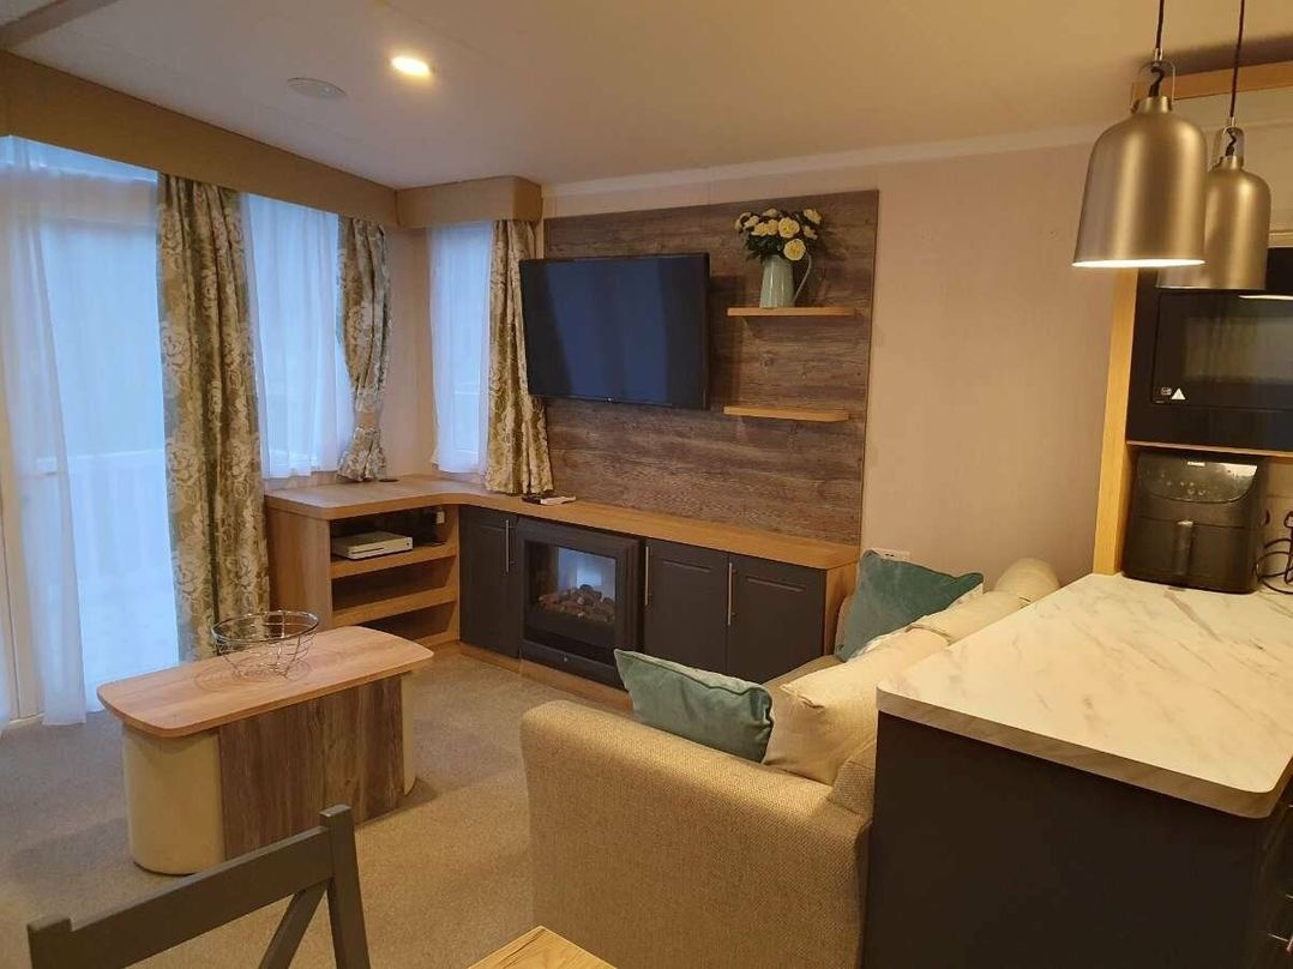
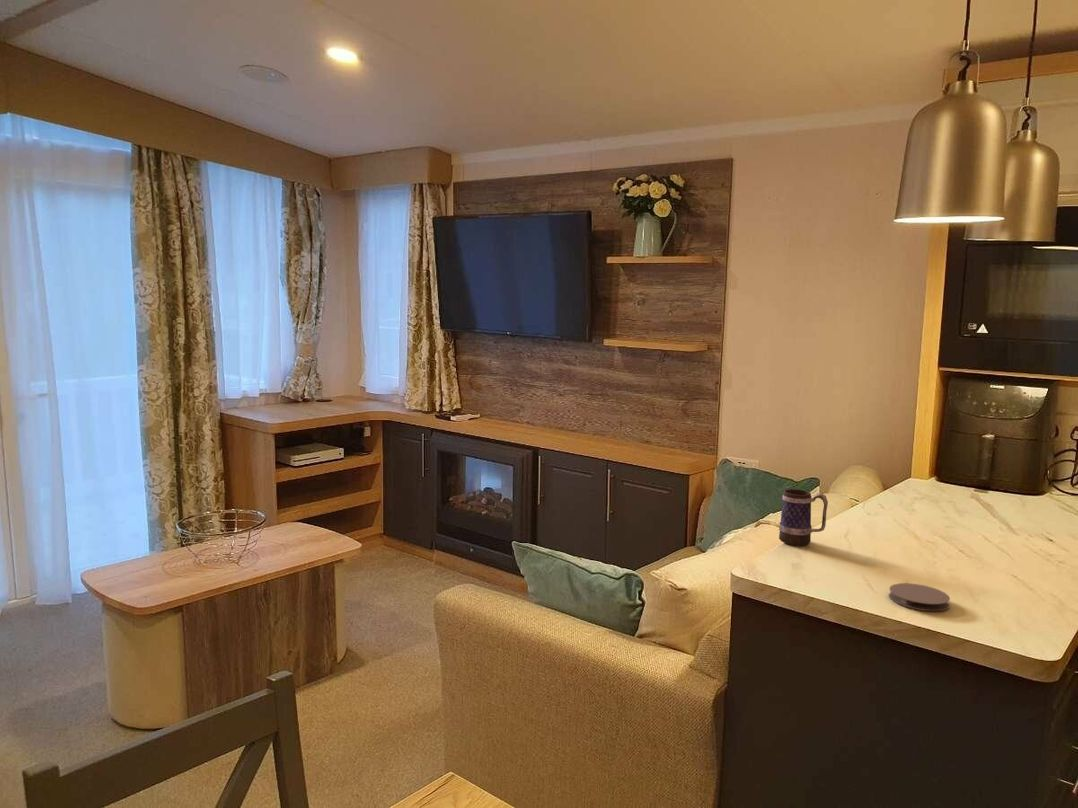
+ coaster (918, 596)
+ mug (803, 517)
